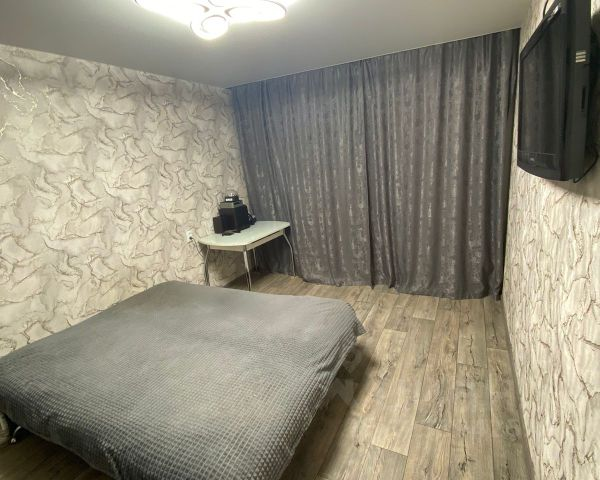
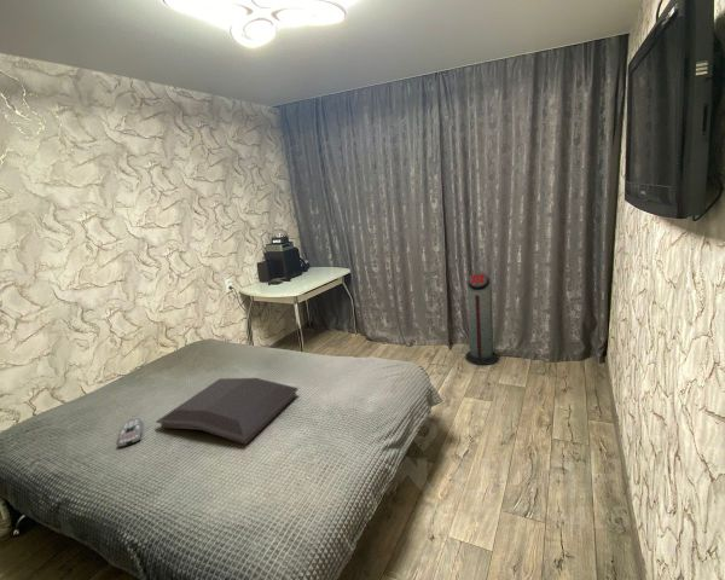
+ air purifier (480, 317)
+ serving tray (230, 402)
+ remote control (130, 431)
